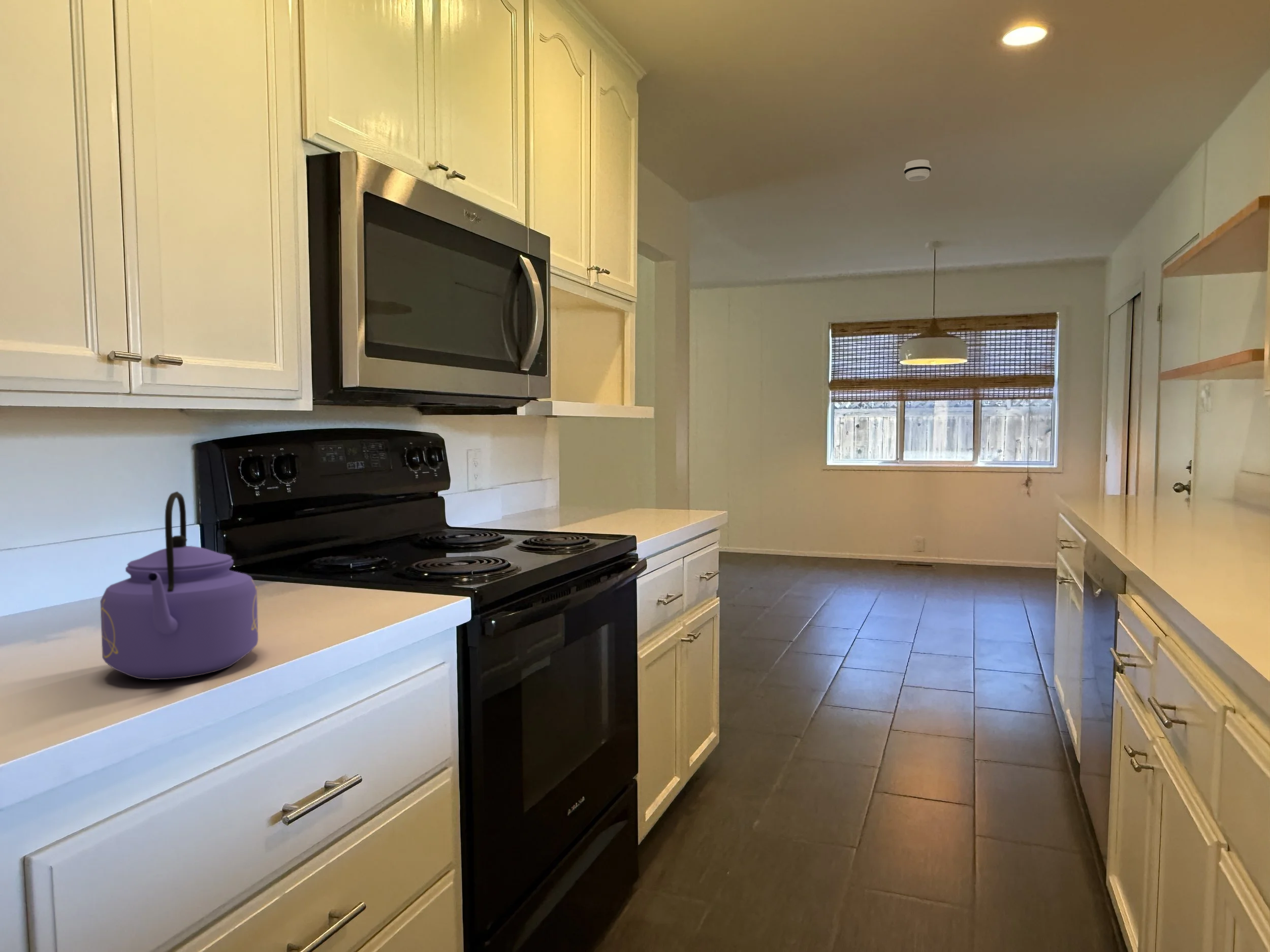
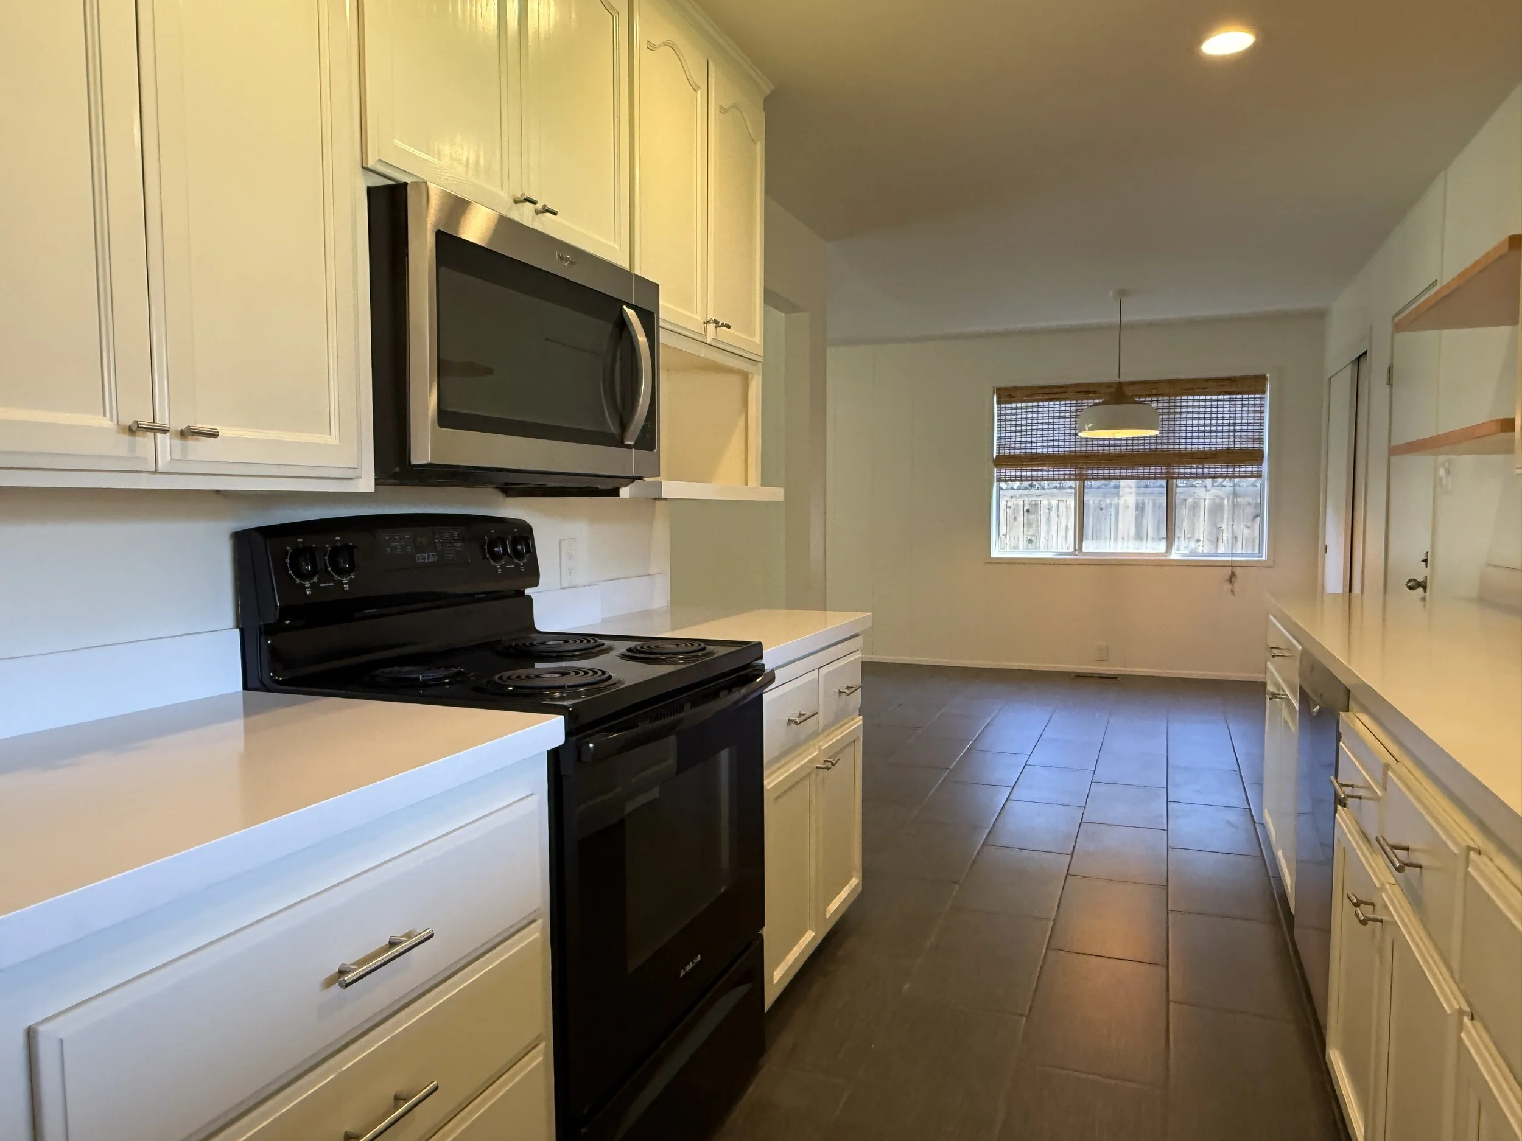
- kettle (174, 583)
- smoke detector (917, 171)
